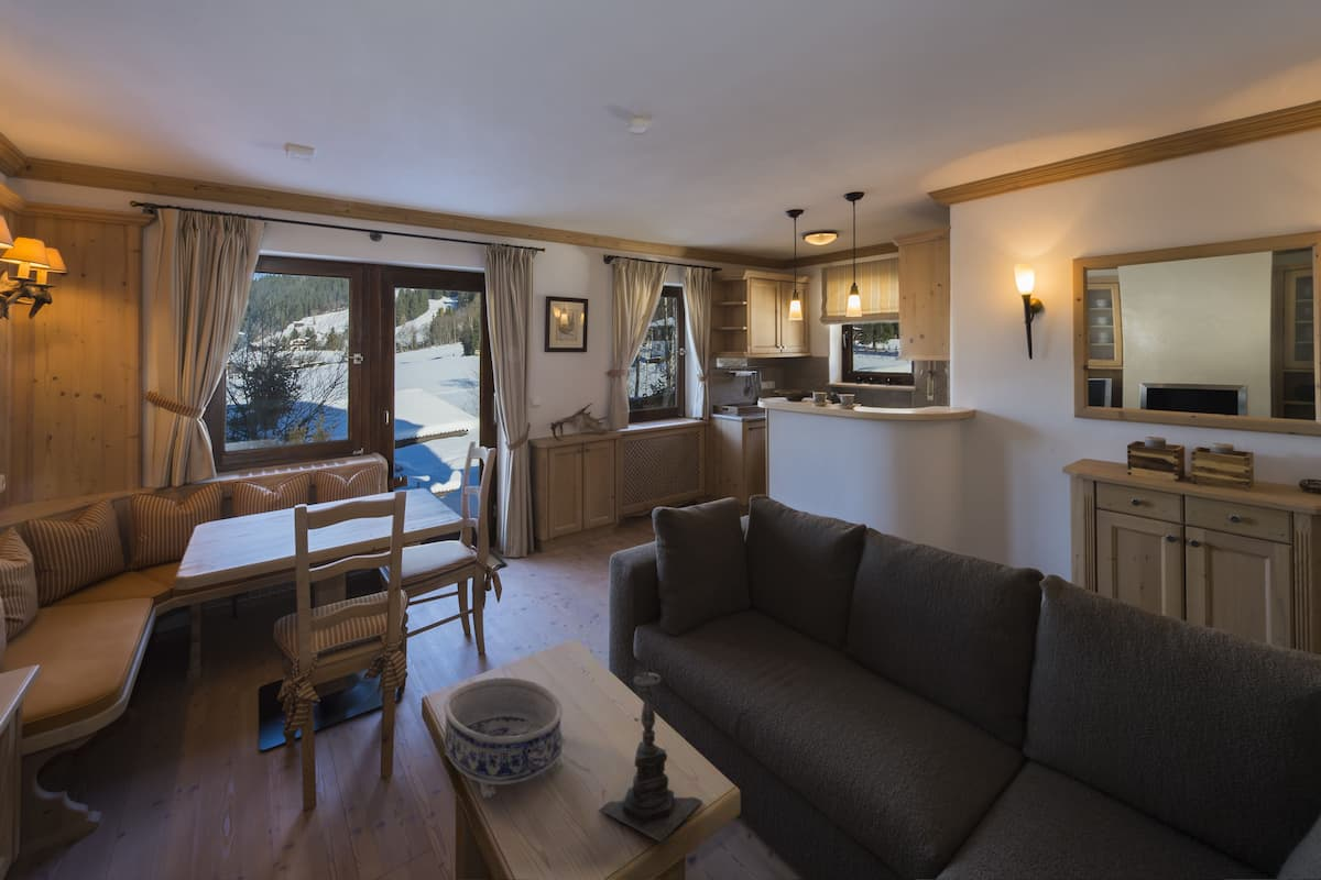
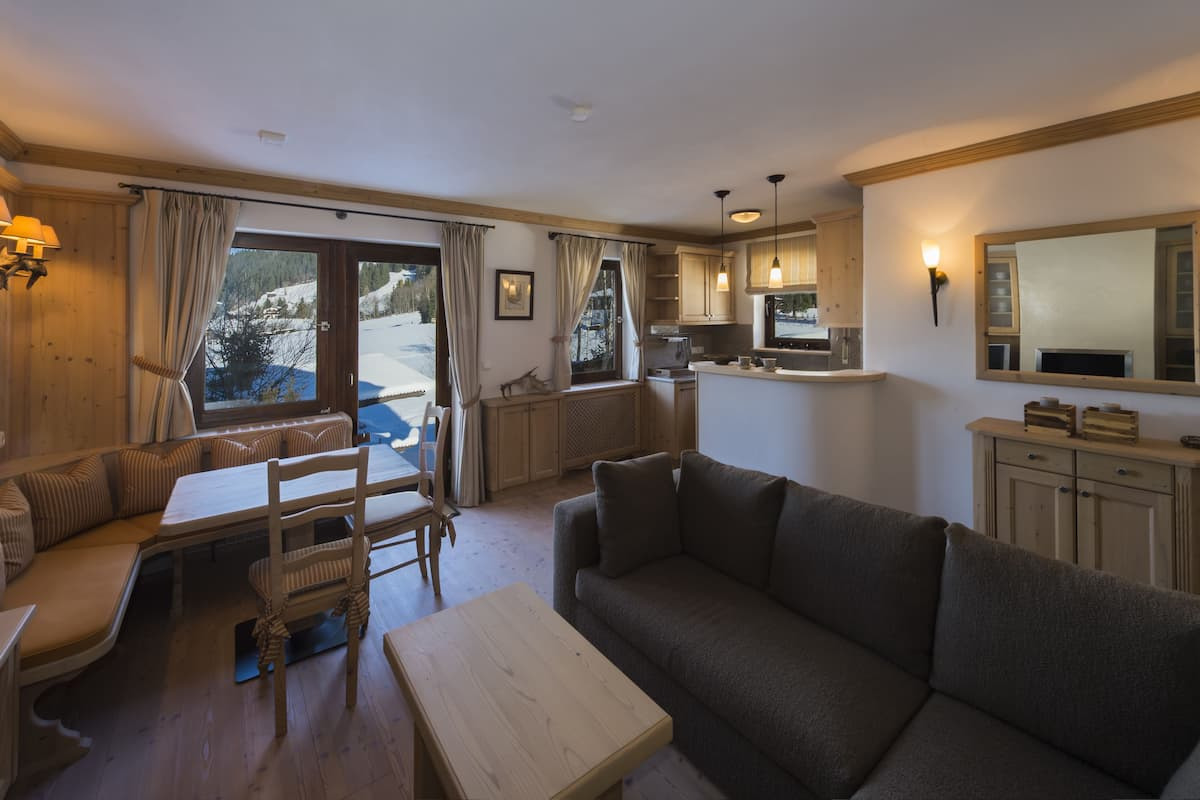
- candle holder (649, 730)
- decorative bowl (502, 730)
